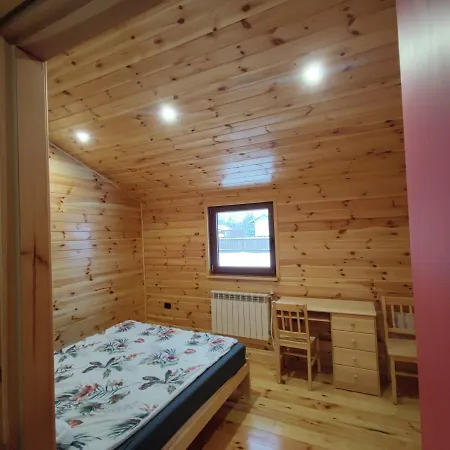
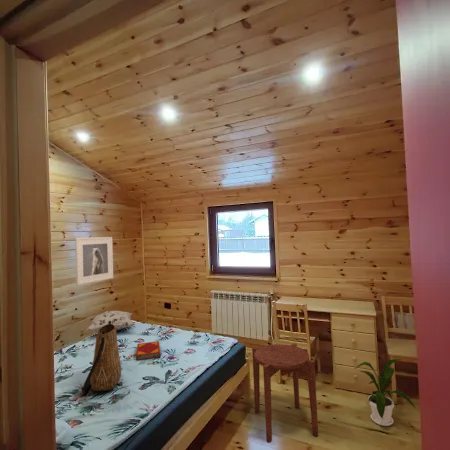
+ tote bag (103, 354)
+ hardback book (148, 350)
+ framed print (95, 259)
+ side table (293, 384)
+ decorative pillow (111, 321)
+ house plant (381, 389)
